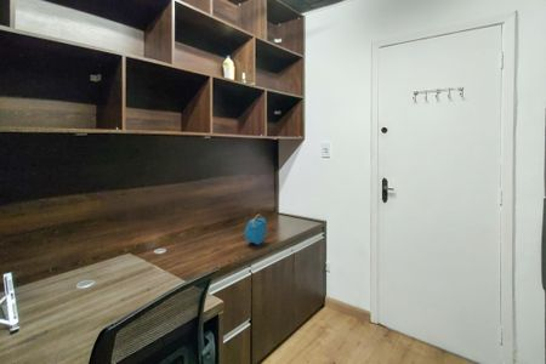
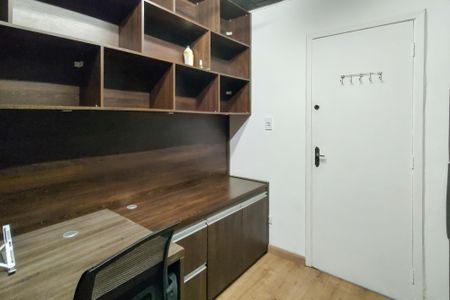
- alarm clock (255, 229)
